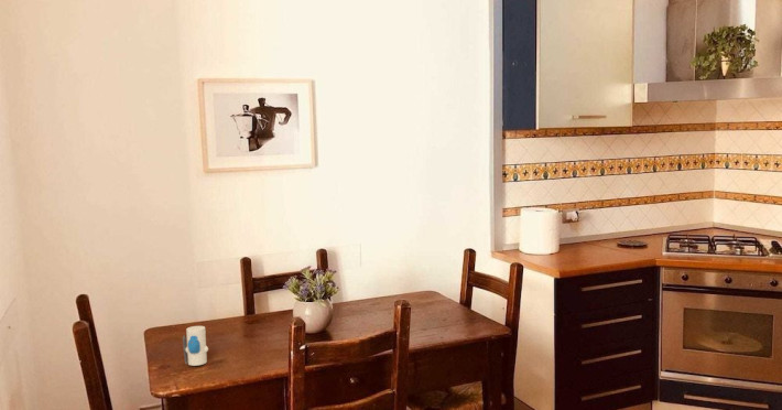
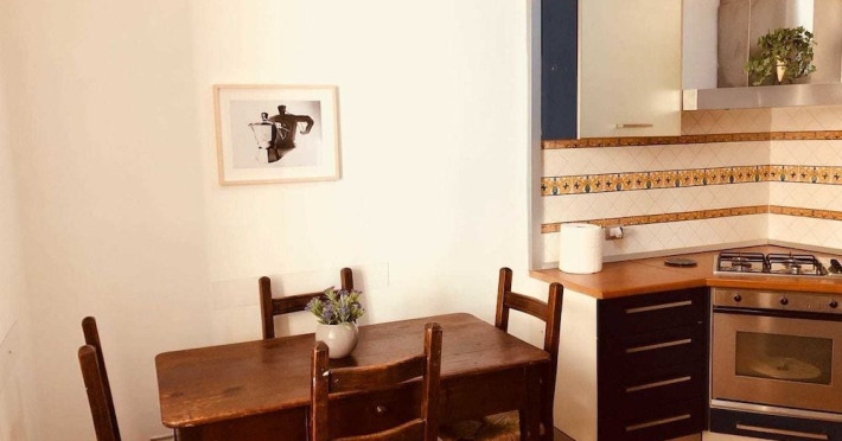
- toy (194, 346)
